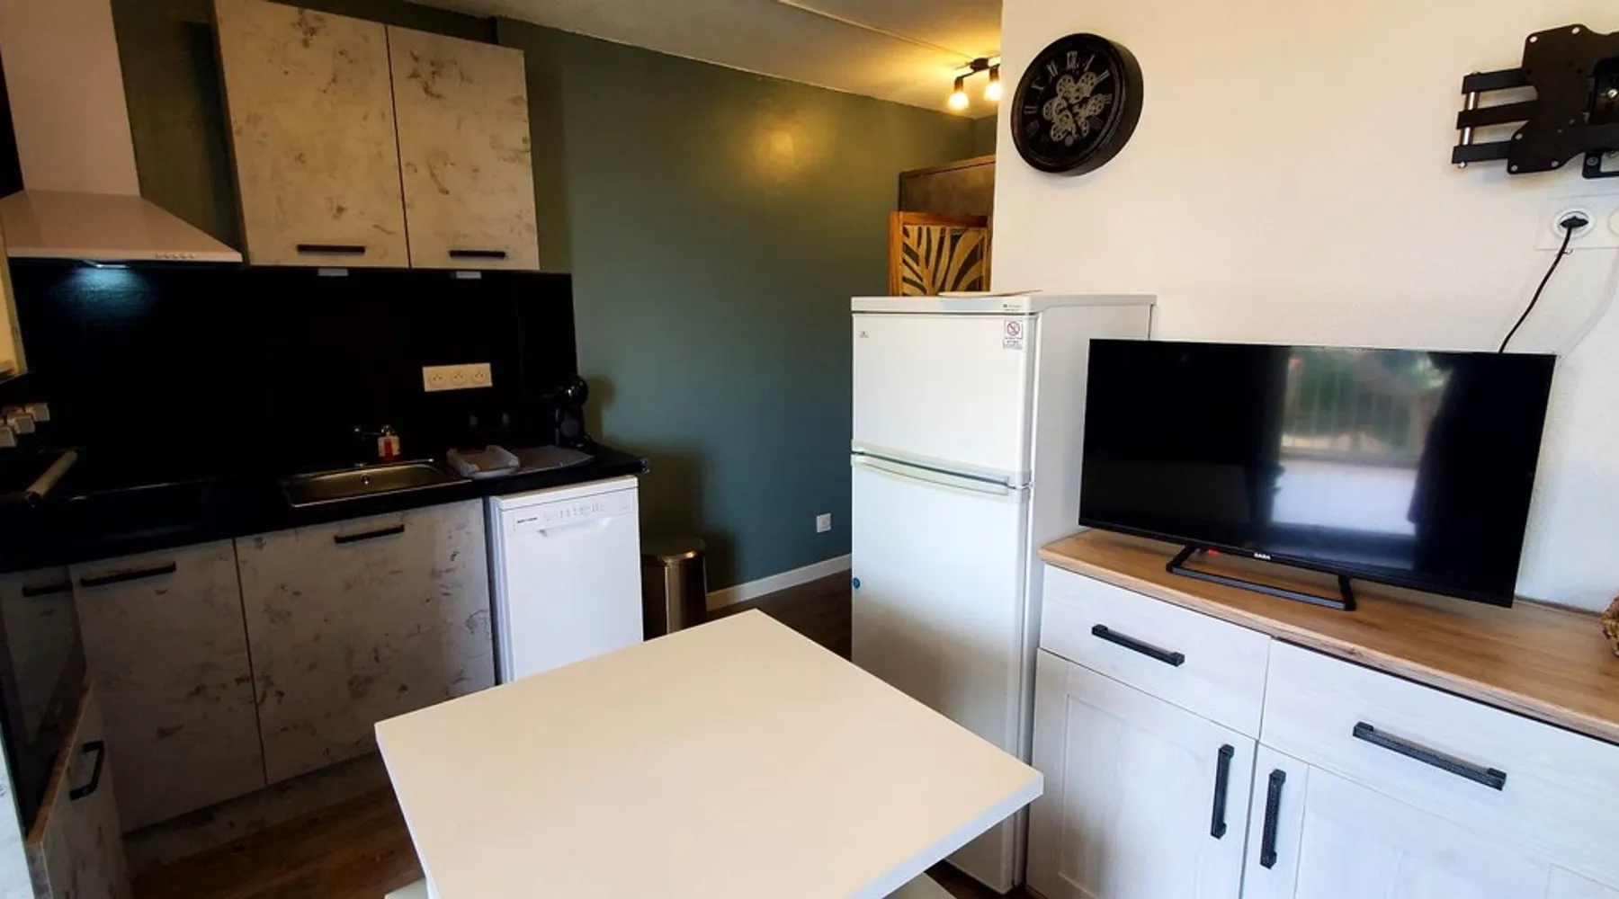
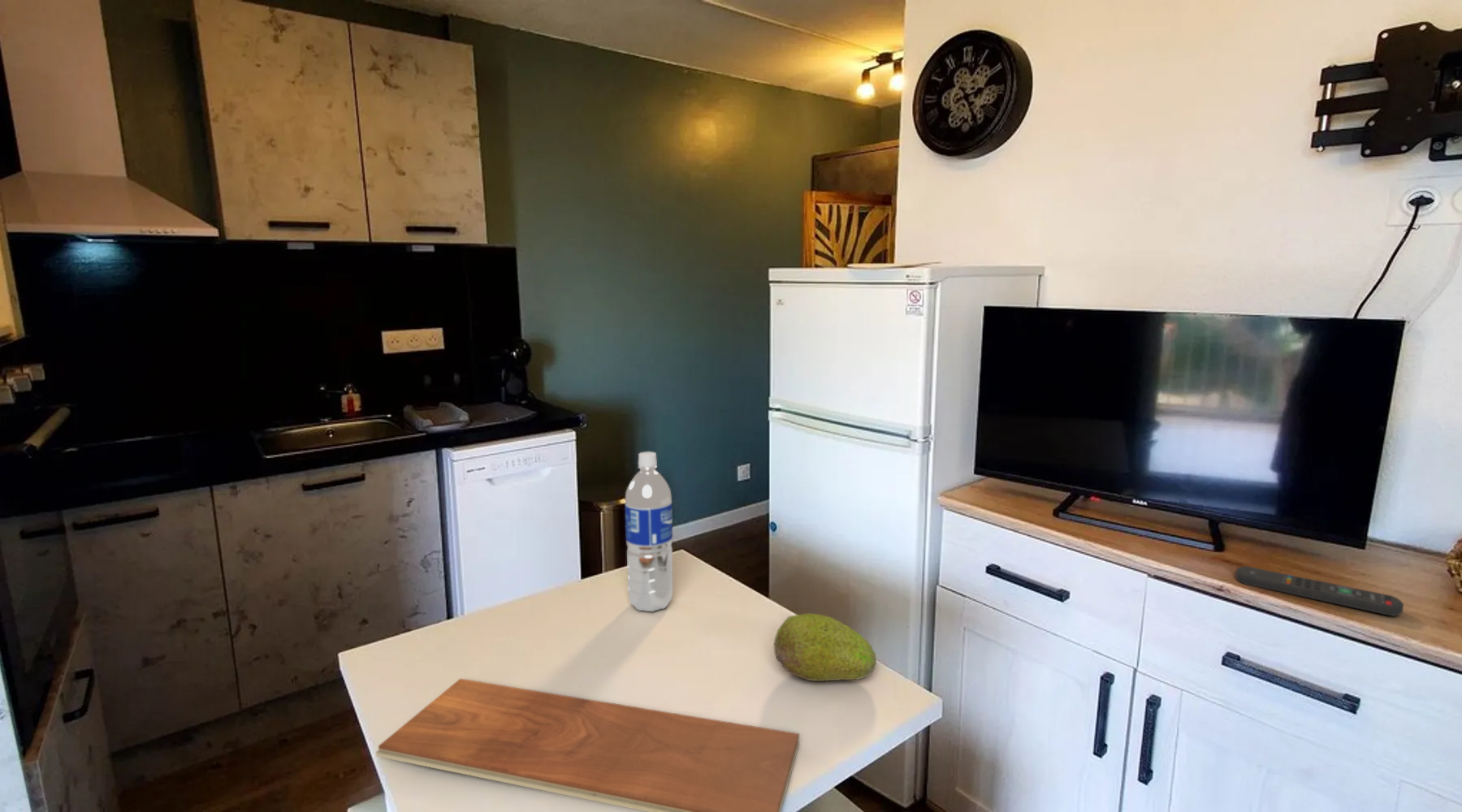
+ remote control (1314, 589)
+ chopping board (590, 746)
+ water bottle (649, 530)
+ fruit (824, 646)
